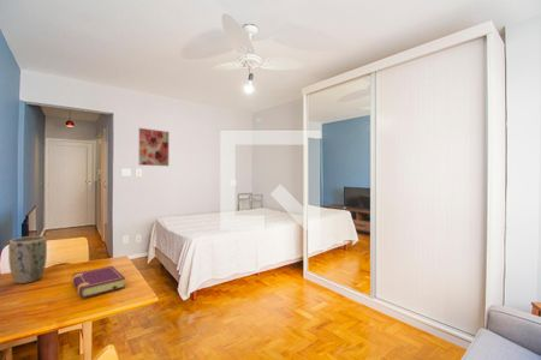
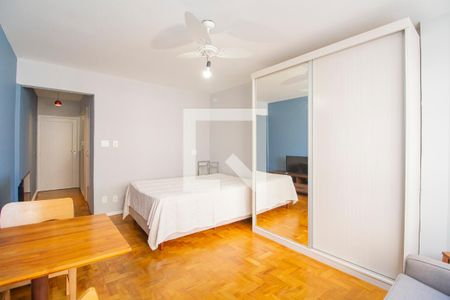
- plant pot (28, 259)
- wall art (154, 148)
- book (97, 280)
